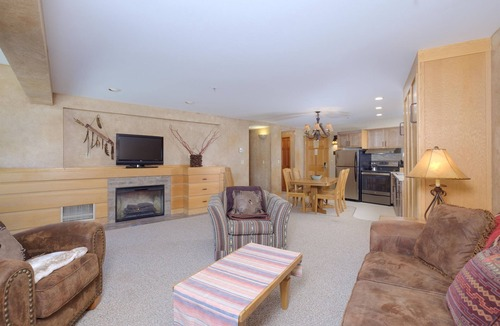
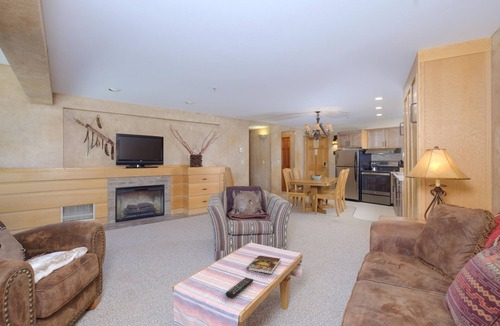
+ book (264, 263)
+ remote control (240, 287)
